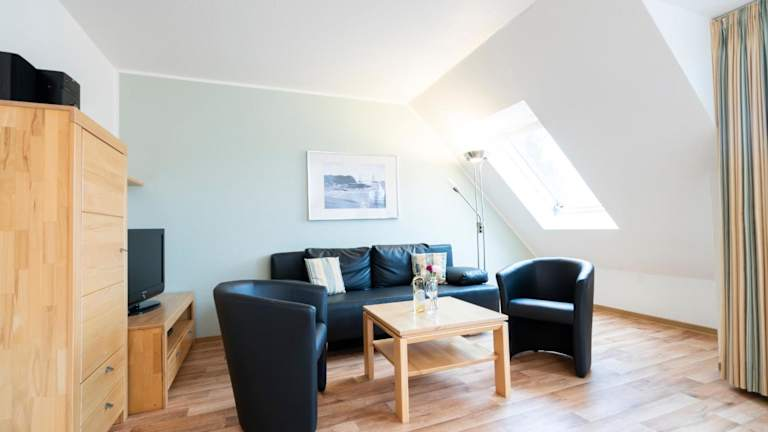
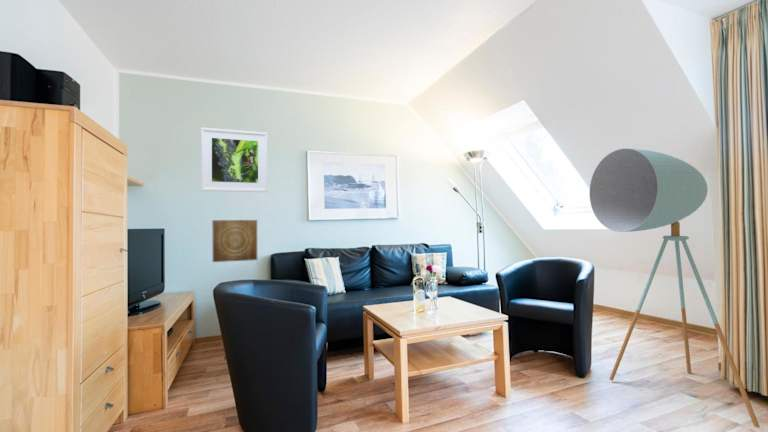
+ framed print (235, 160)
+ wall art (235, 240)
+ floor lamp (681, 271)
